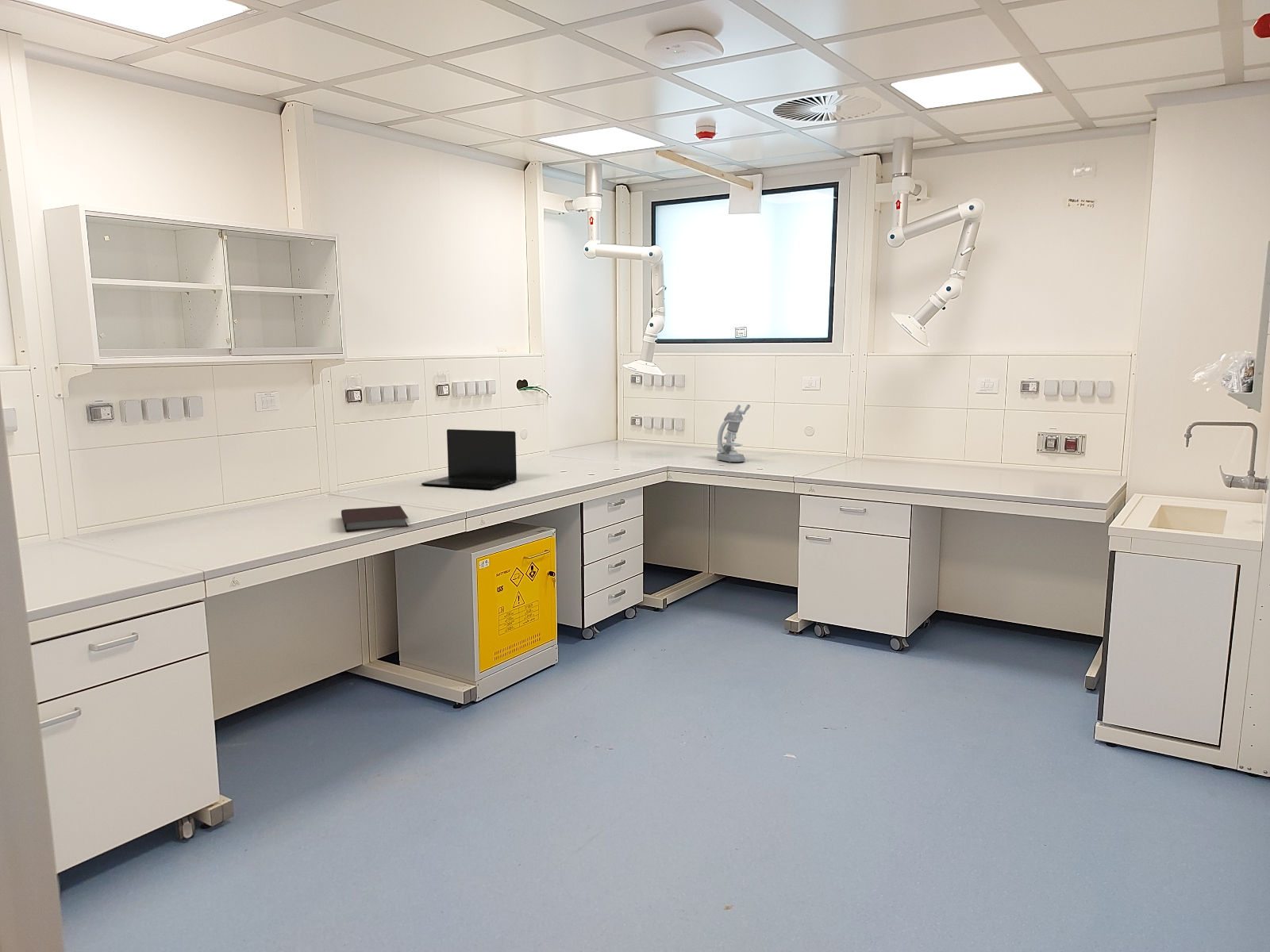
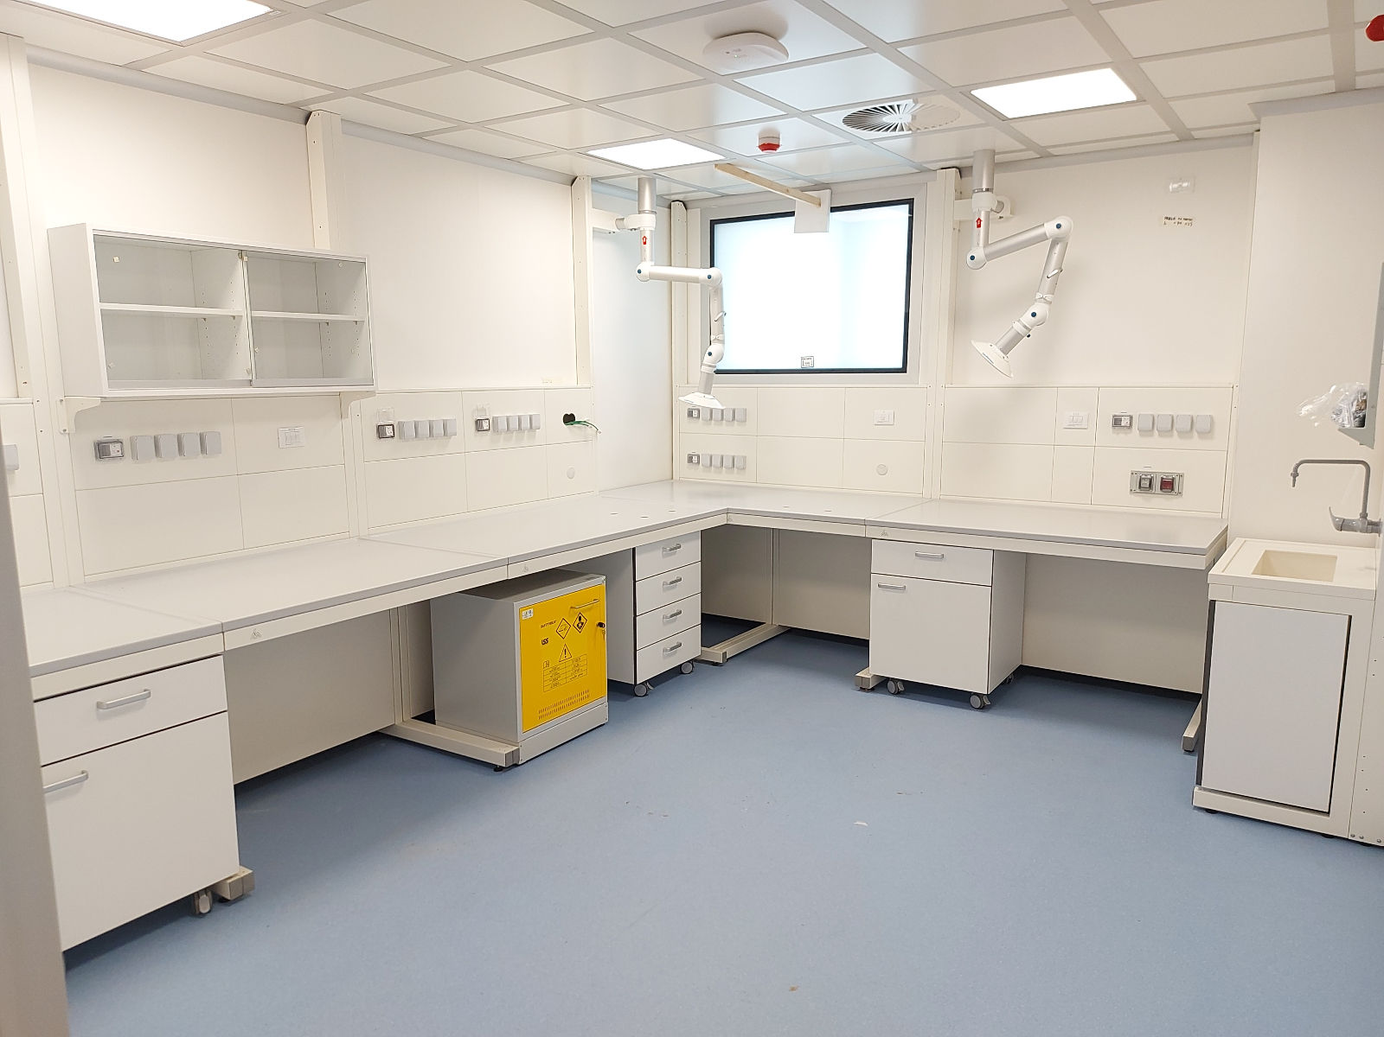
- notebook (374, 517)
- microscope (733, 432)
- laptop (468, 458)
